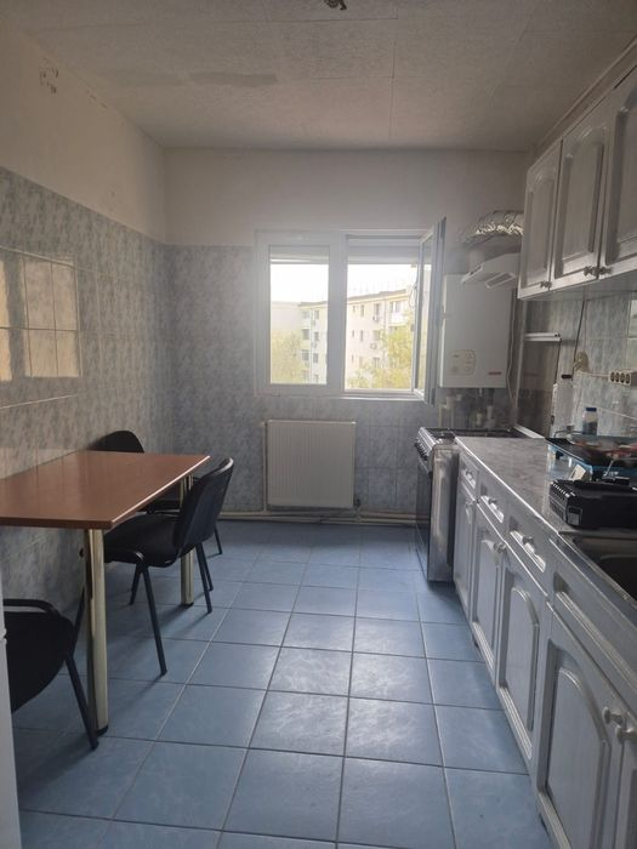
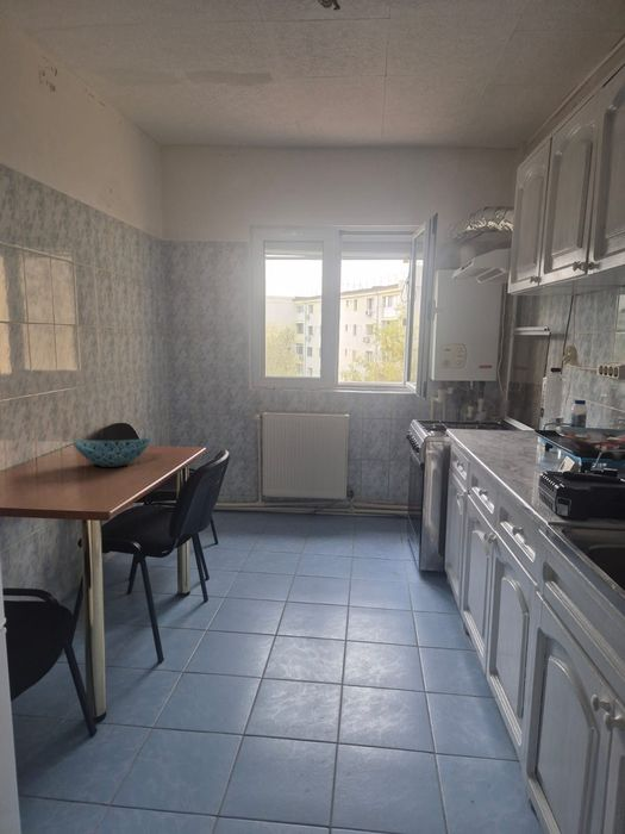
+ bowl (113, 453)
